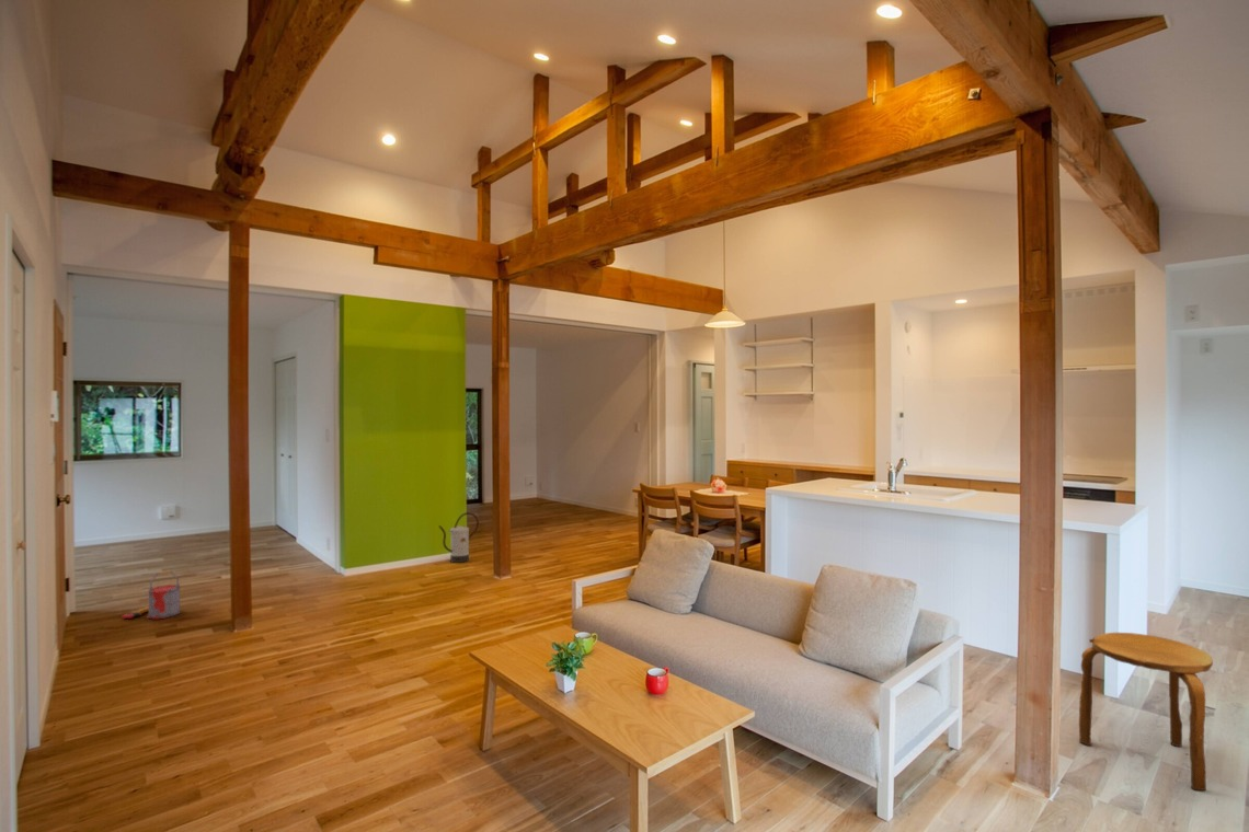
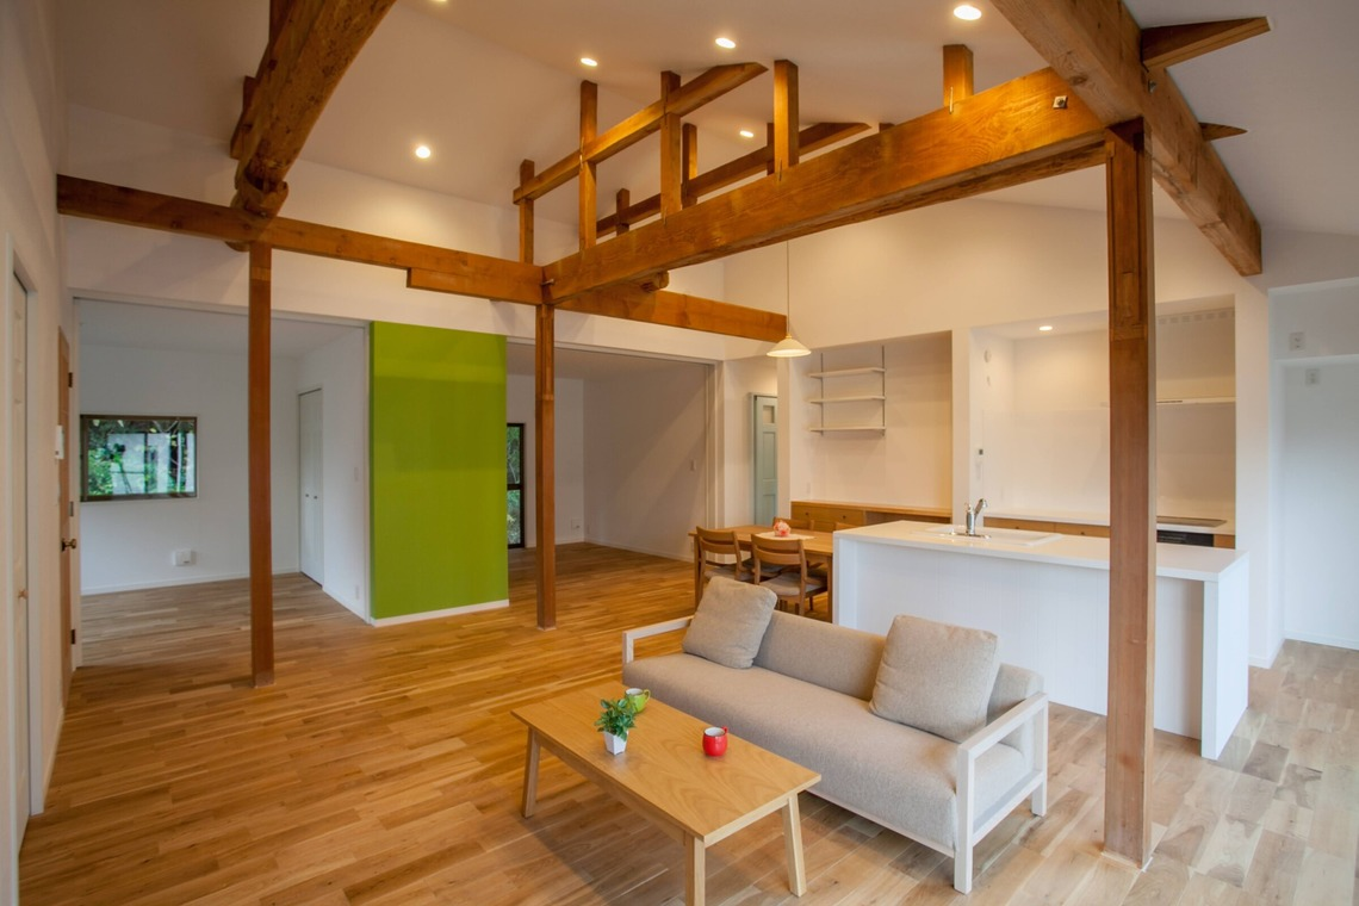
- stool (1170, 704)
- watering can (458, 536)
- bucket (152, 592)
